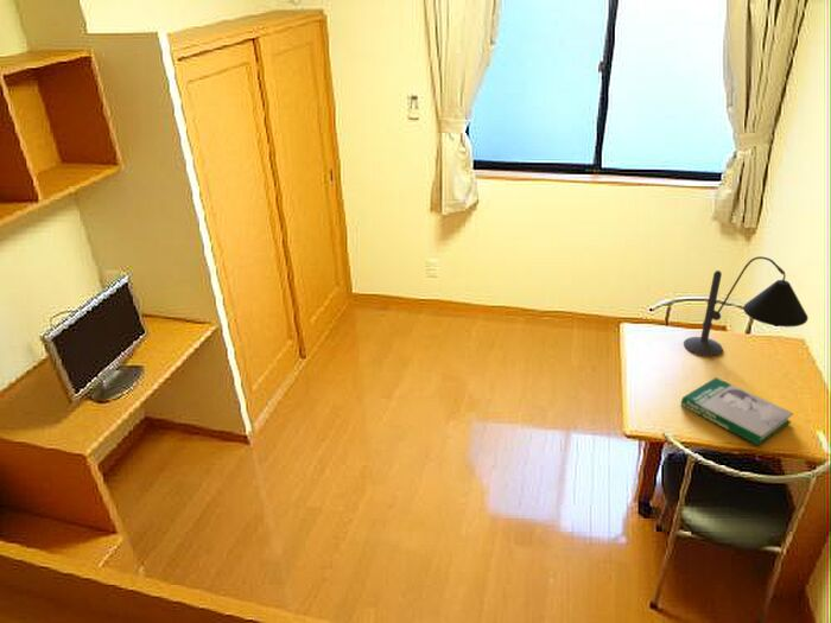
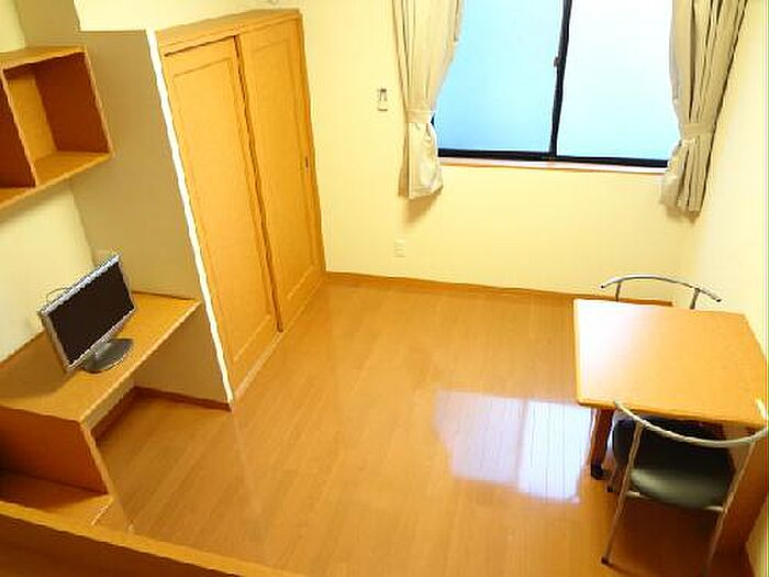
- desk lamp (744, 310)
- book (735, 409)
